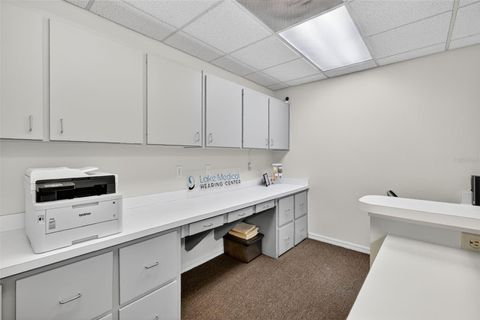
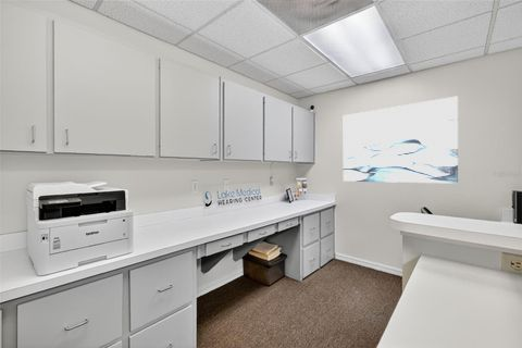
+ wall art (393, 145)
